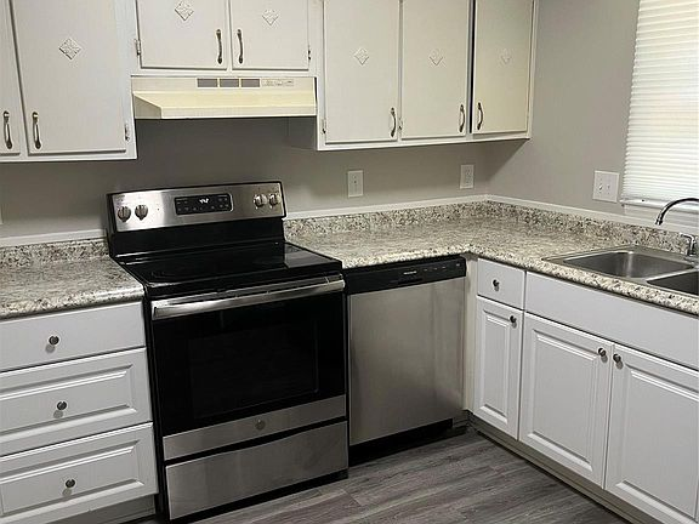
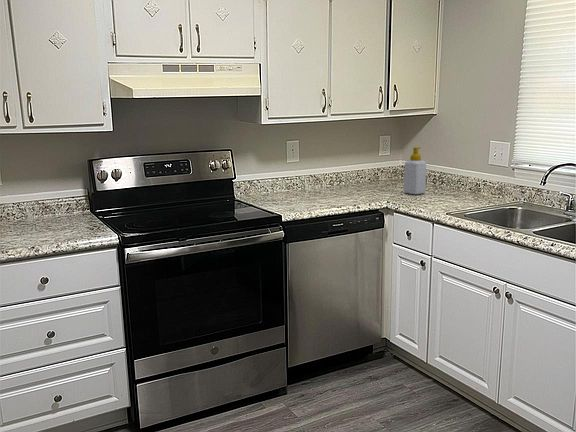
+ soap bottle (415, 170)
